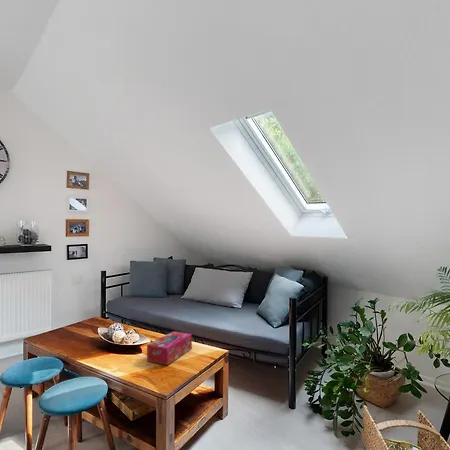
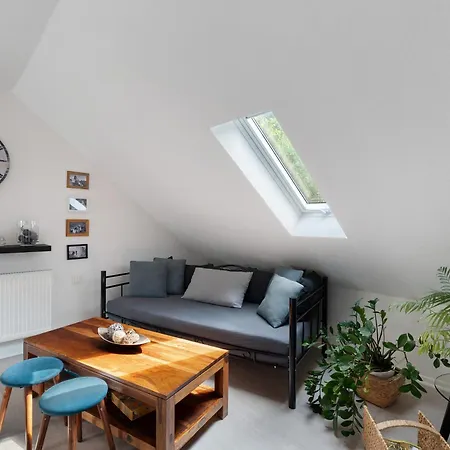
- tissue box (170, 346)
